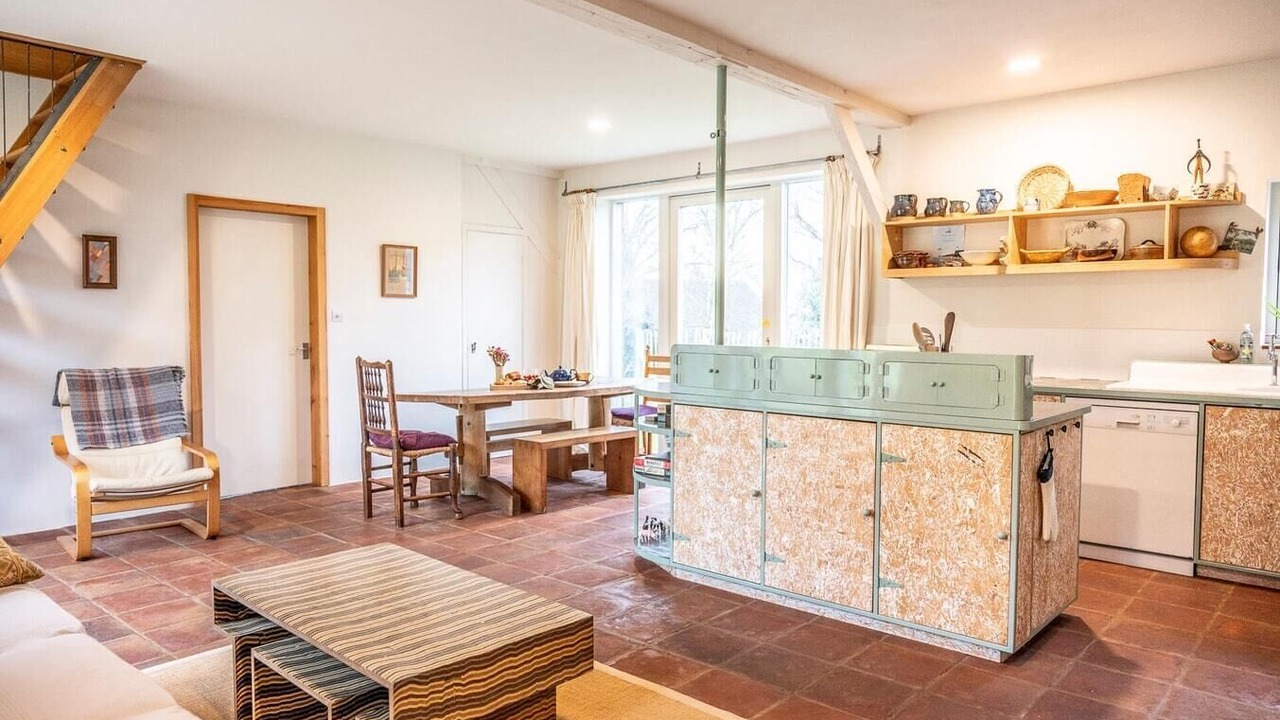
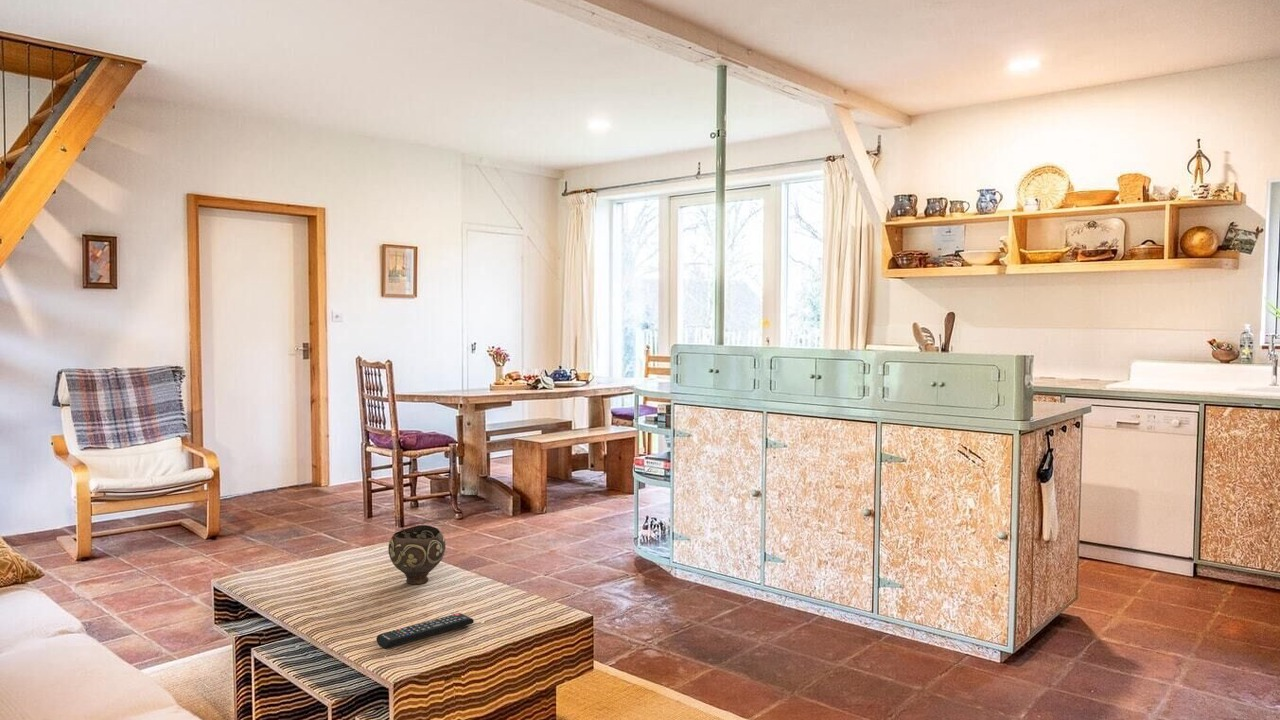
+ remote control (426, 630)
+ bowl (417, 555)
